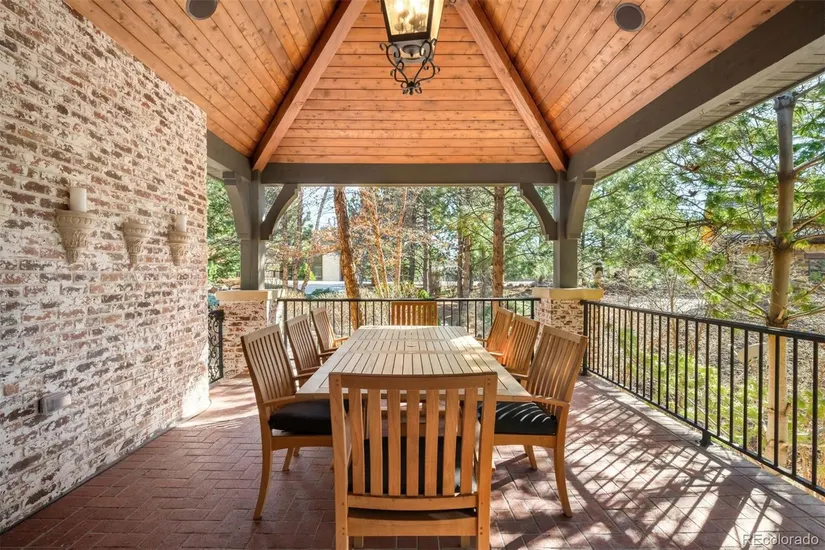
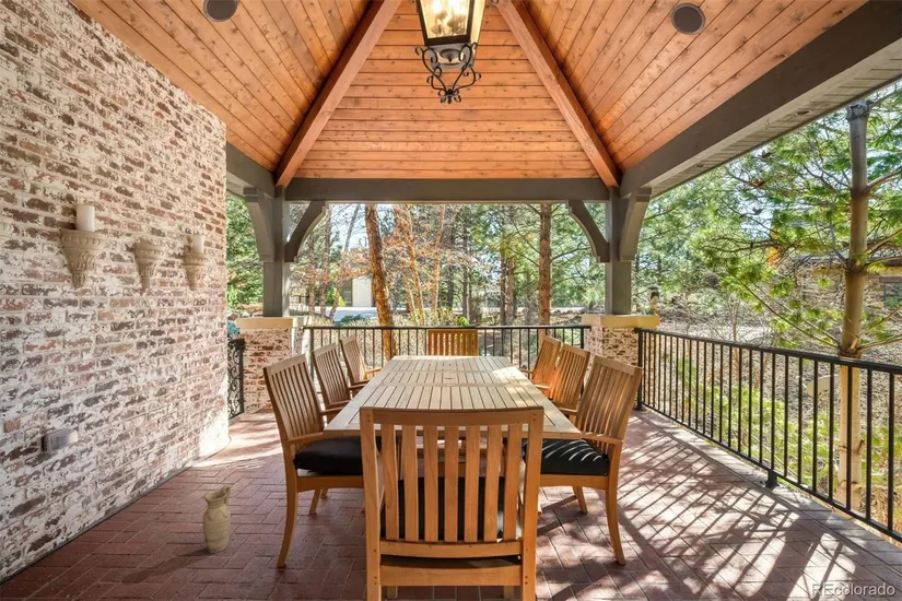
+ ceramic jug (218, 517)
